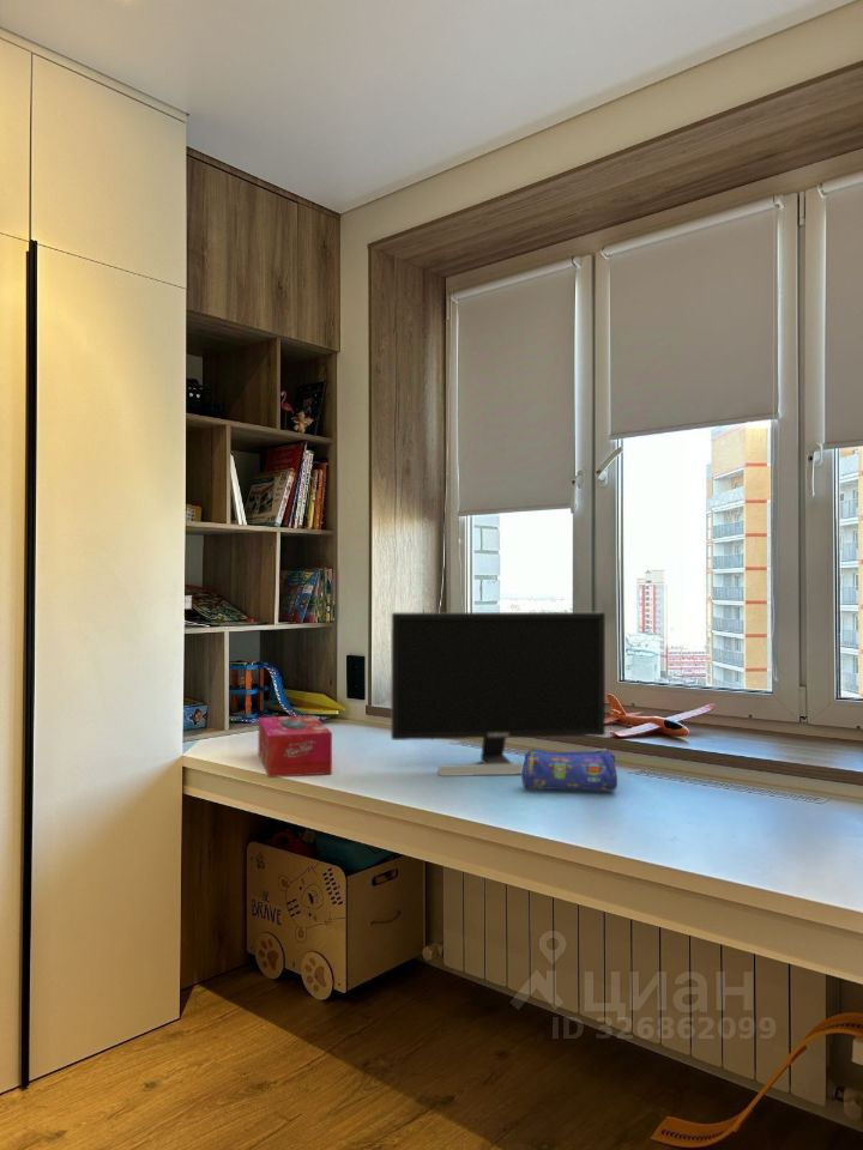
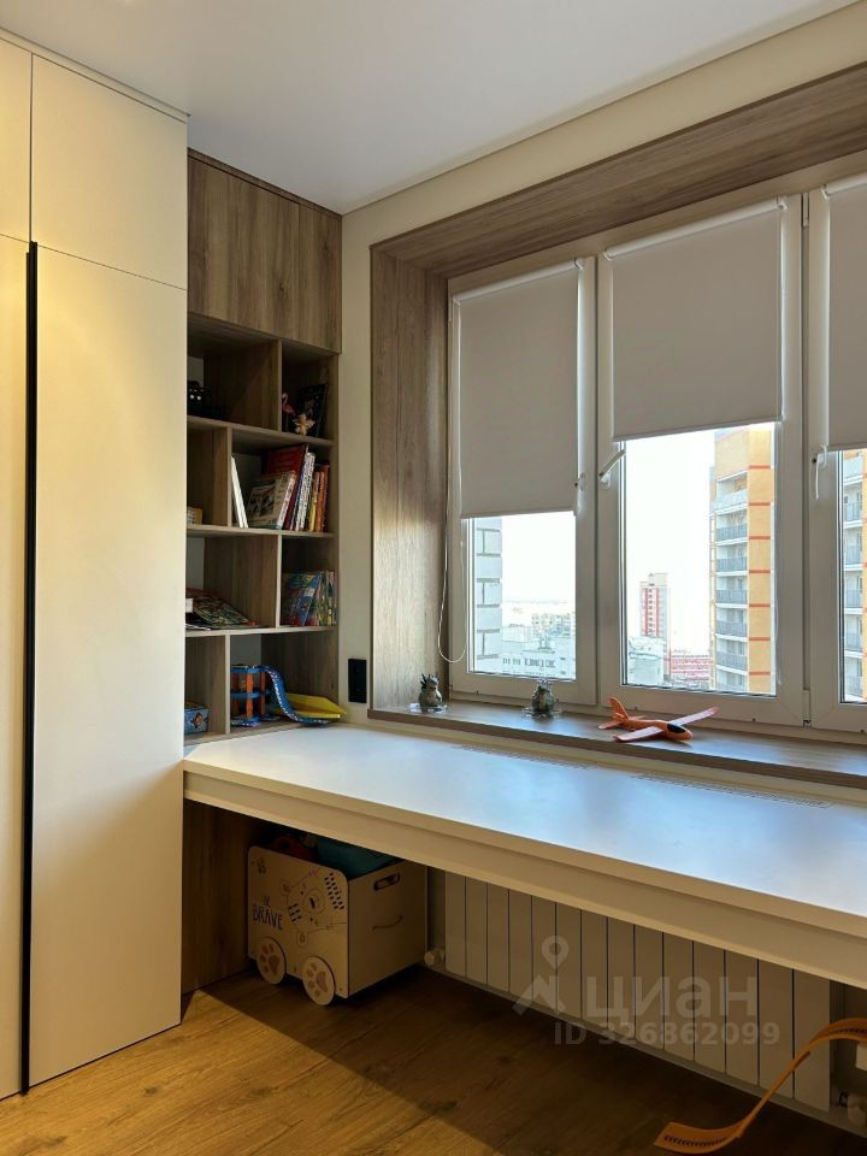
- monitor (497, 689)
- pencil case (569, 768)
- tissue box (292, 744)
